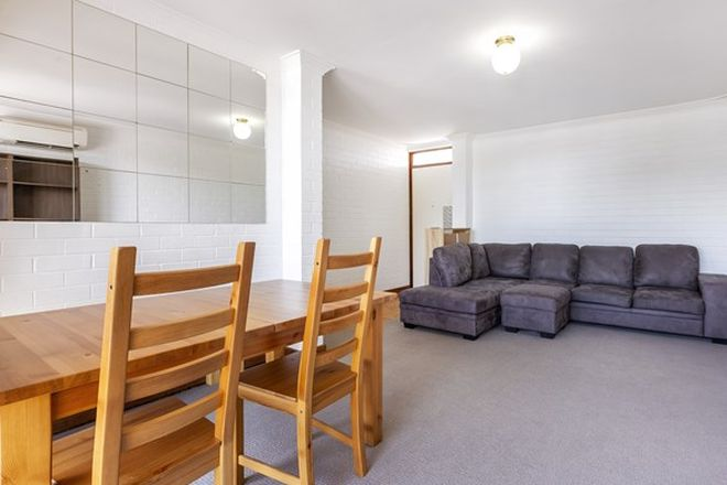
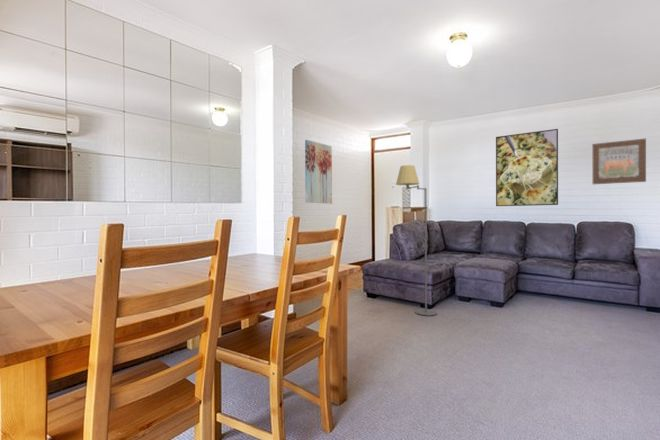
+ wall art (618, 162)
+ wall art (319, 173)
+ floor lamp (425, 238)
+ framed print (525, 169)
